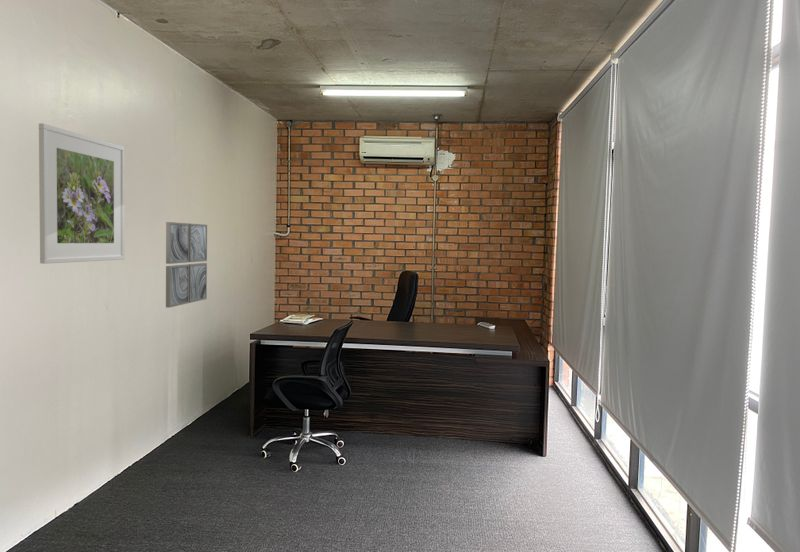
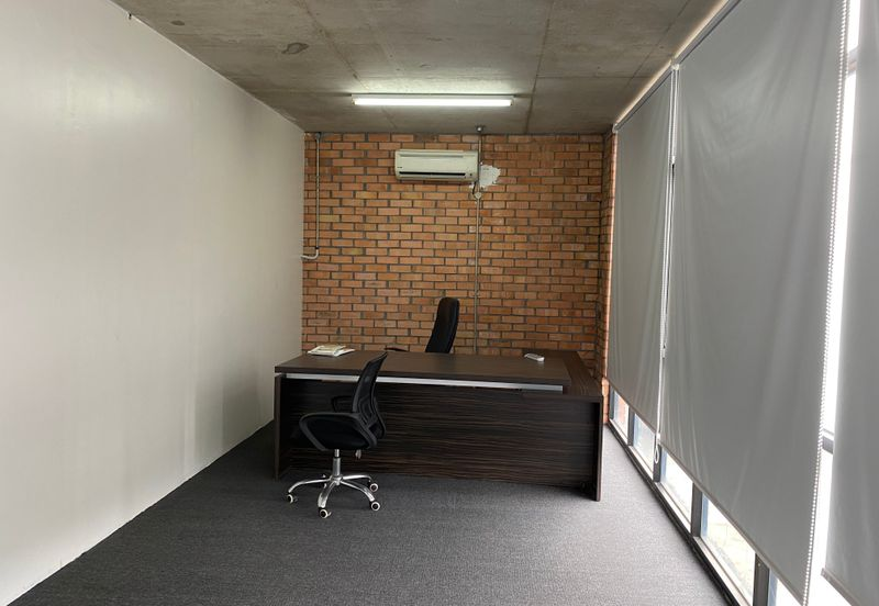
- wall art (187, 264)
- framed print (86, 199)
